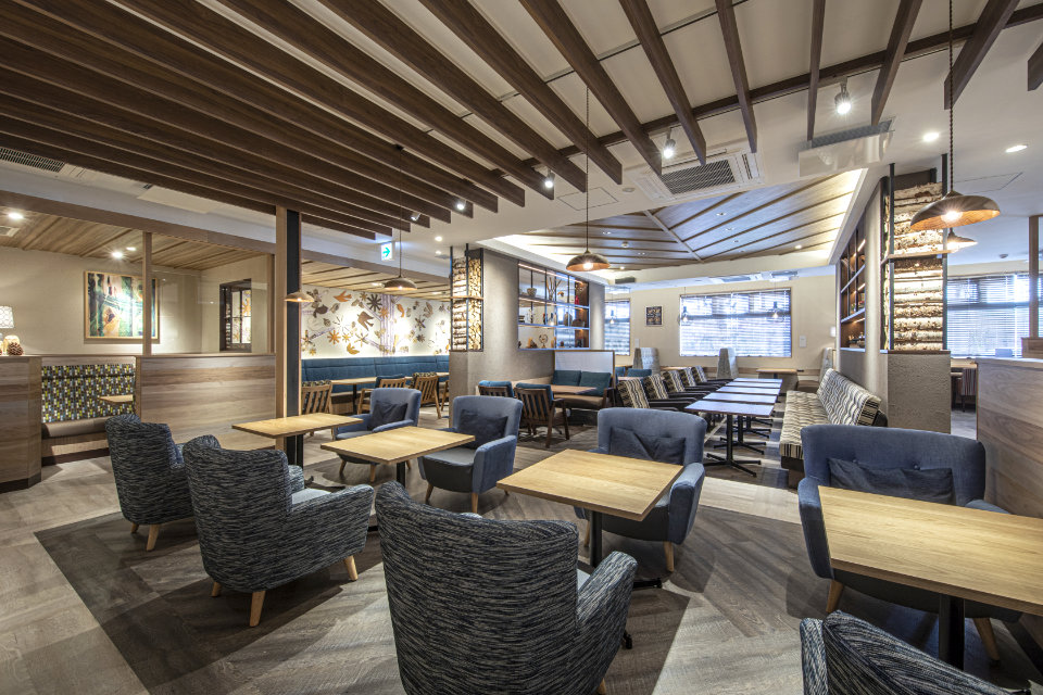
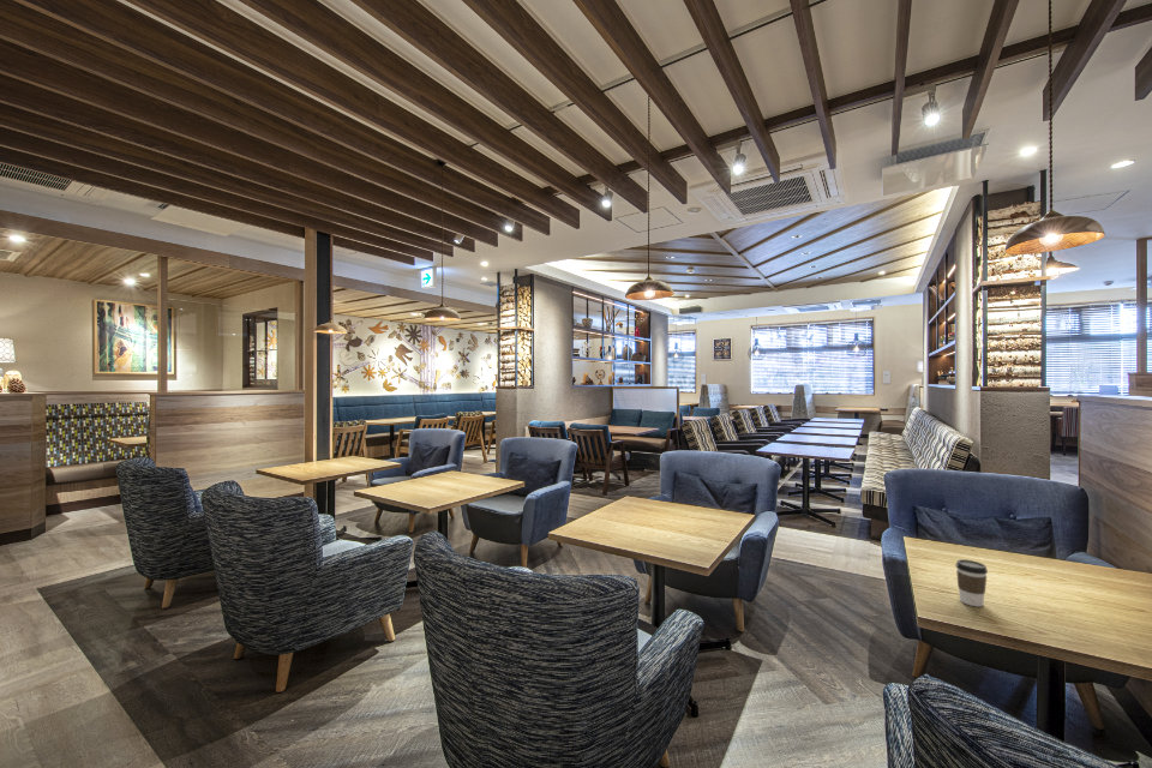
+ coffee cup (971, 582)
